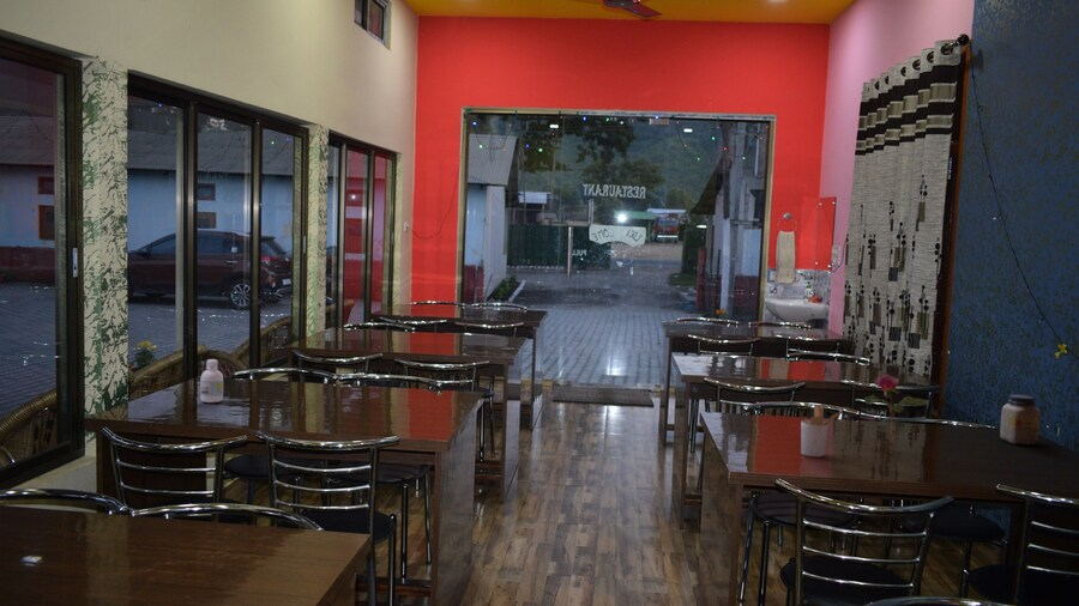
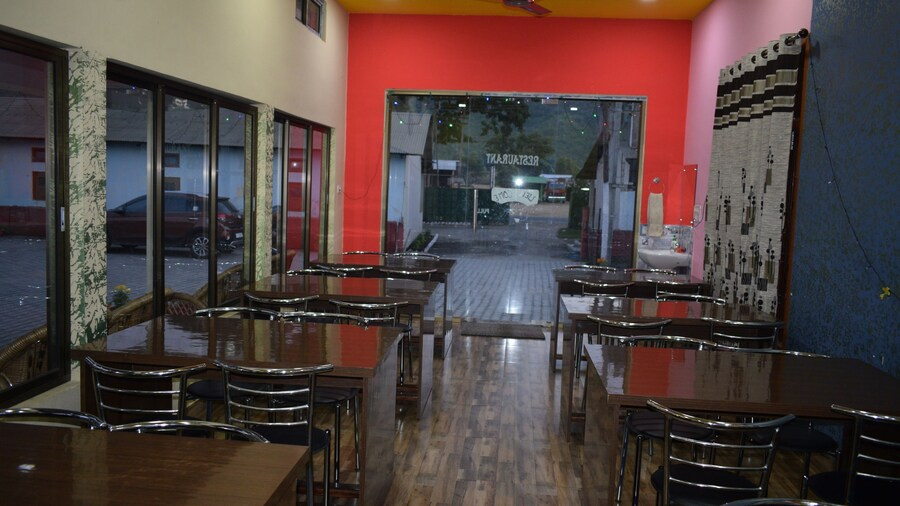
- jar (1020, 418)
- flower (893, 413)
- bottle (211, 380)
- utensil holder (820, 431)
